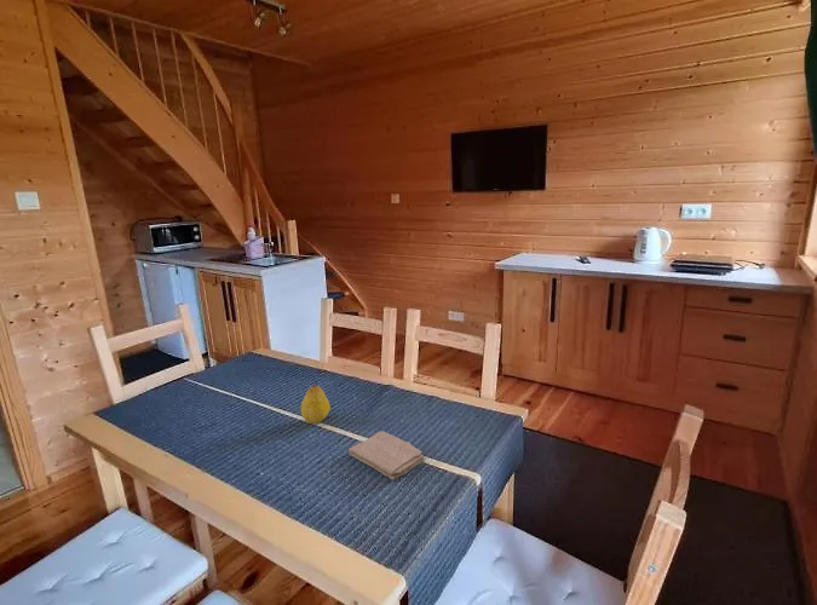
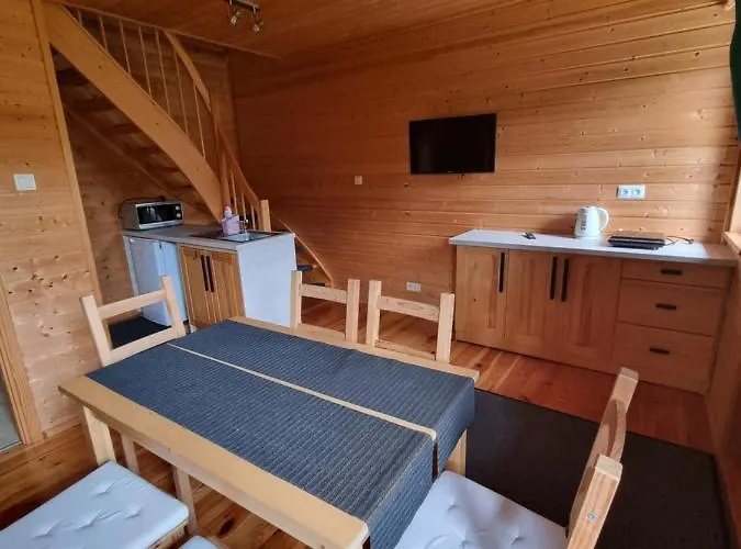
- washcloth (386, 453)
- fruit (316, 402)
